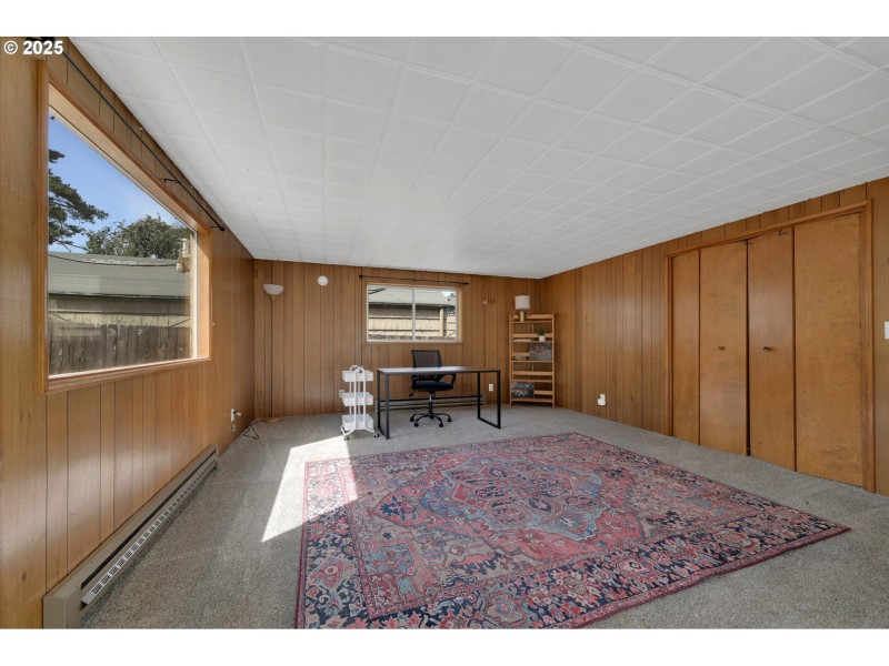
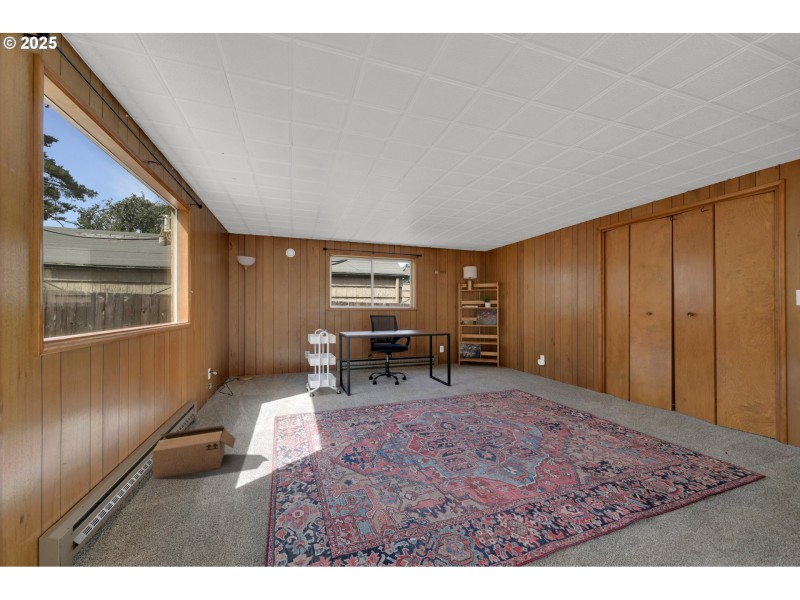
+ cardboard box (198, 447)
